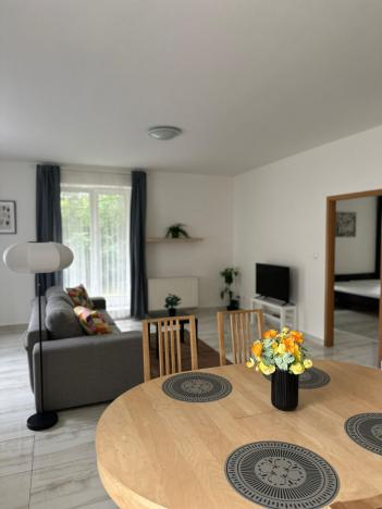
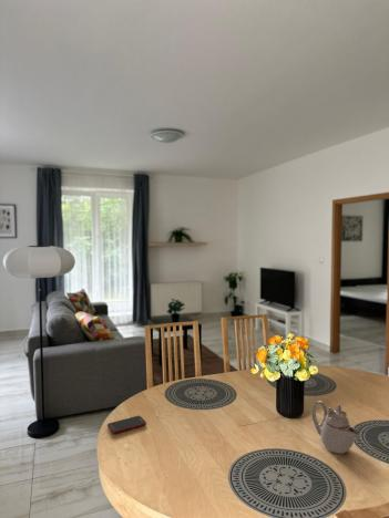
+ cell phone (126, 424)
+ teapot (334, 426)
